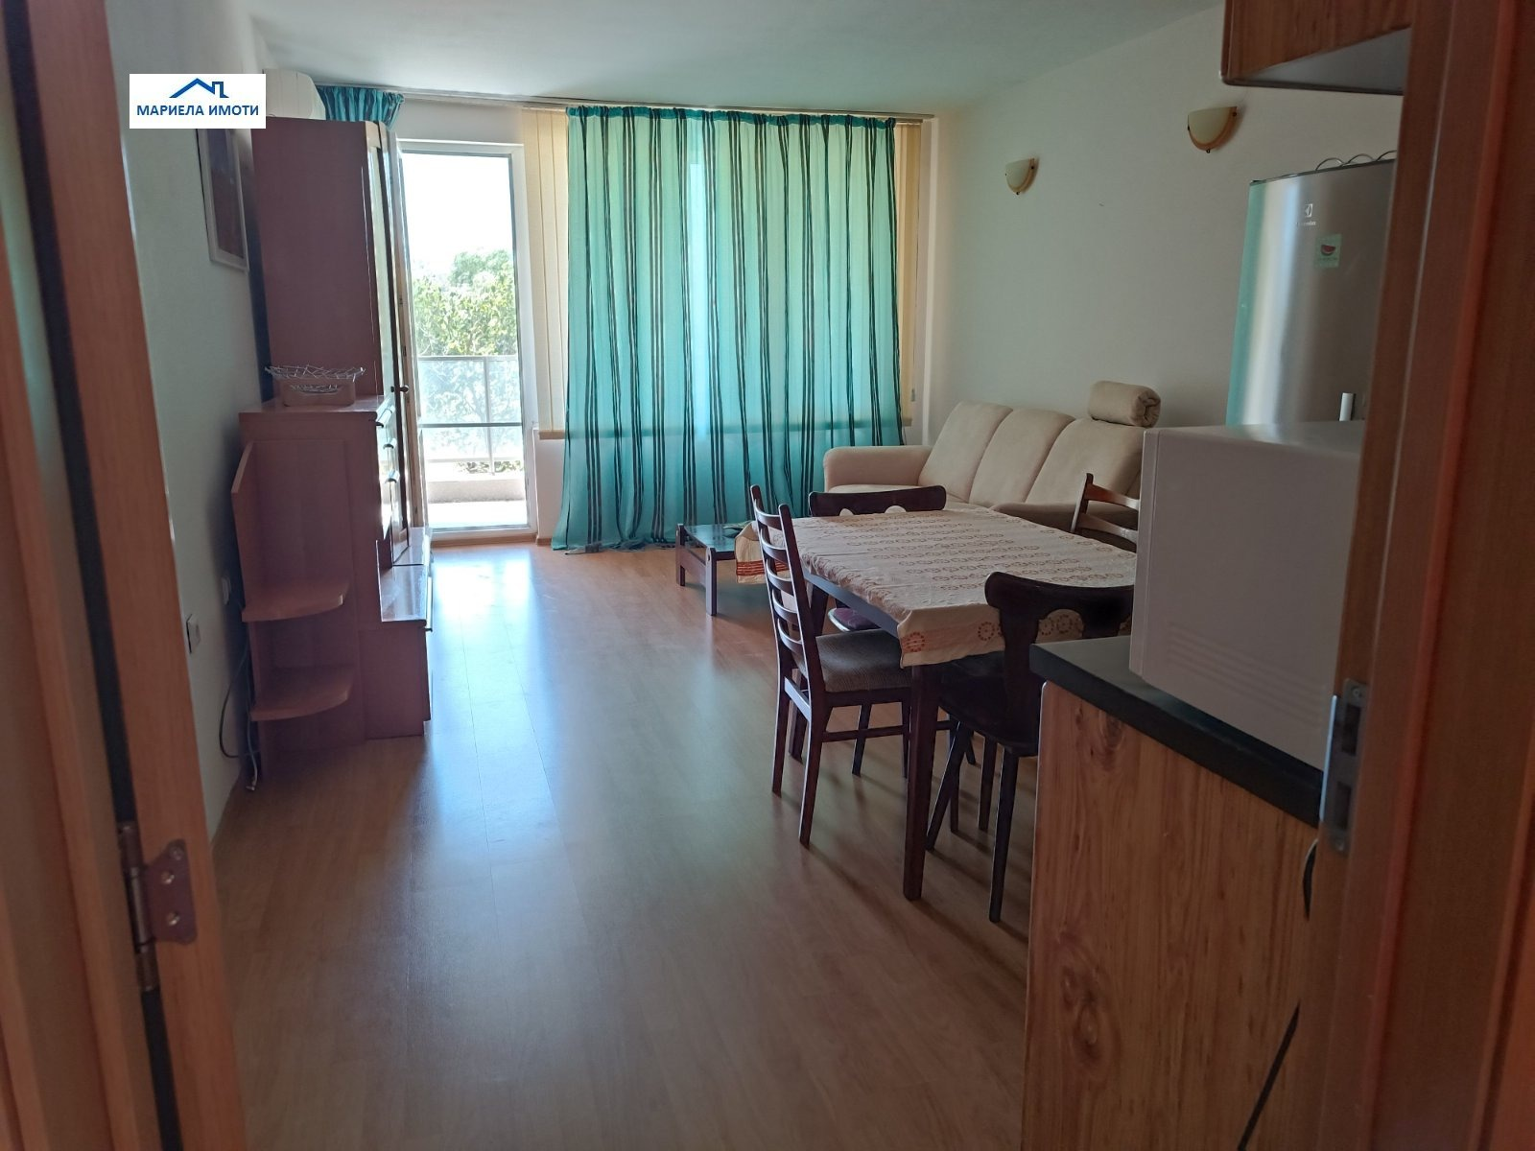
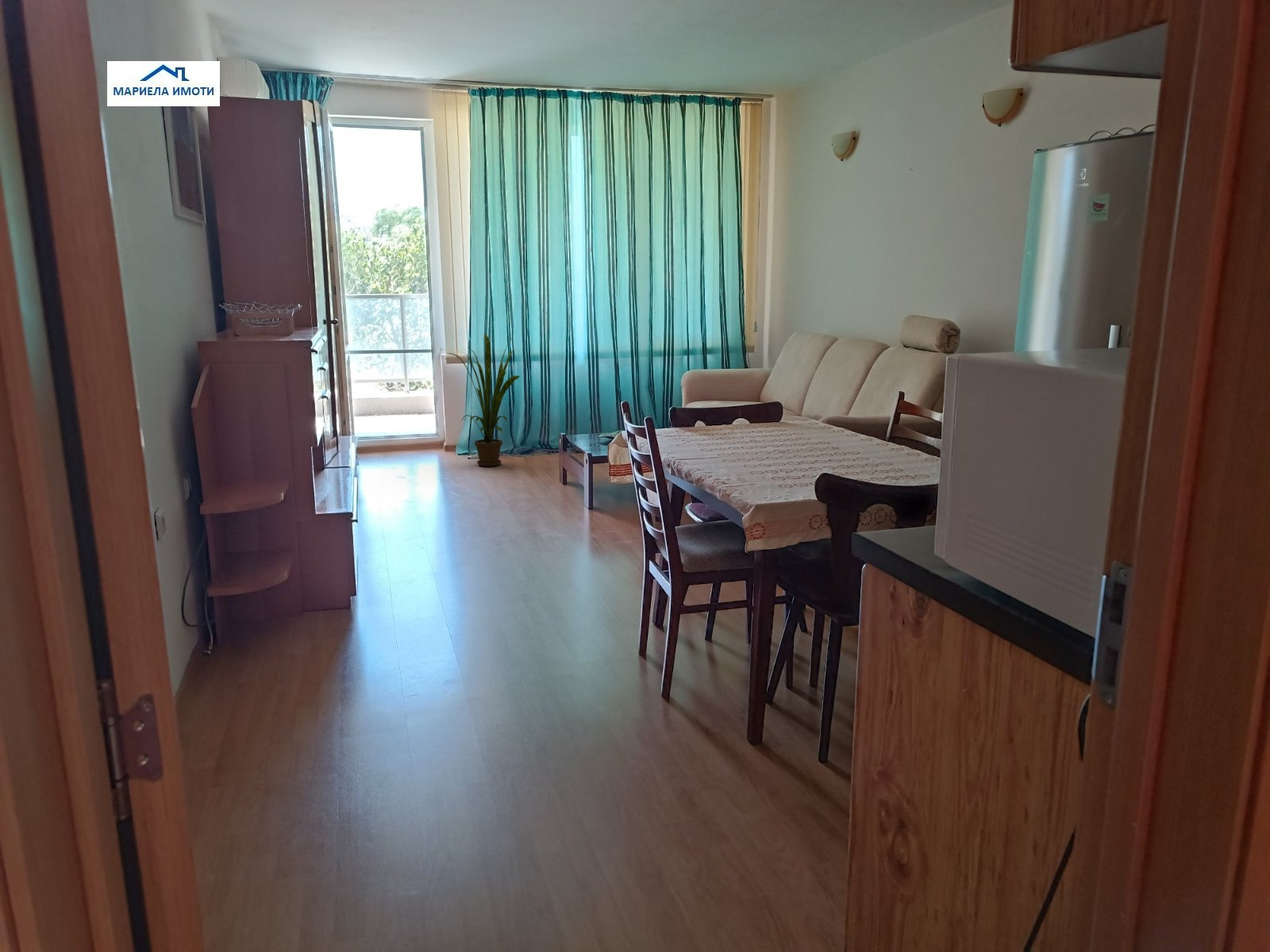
+ house plant (484, 400)
